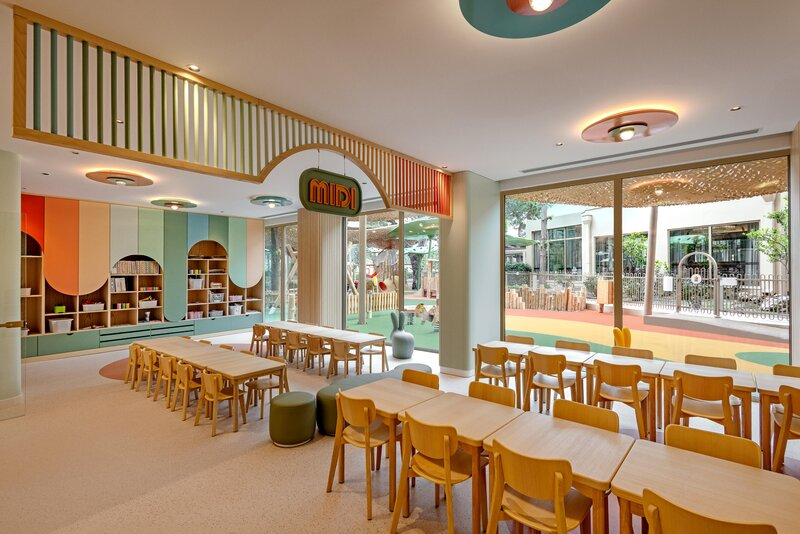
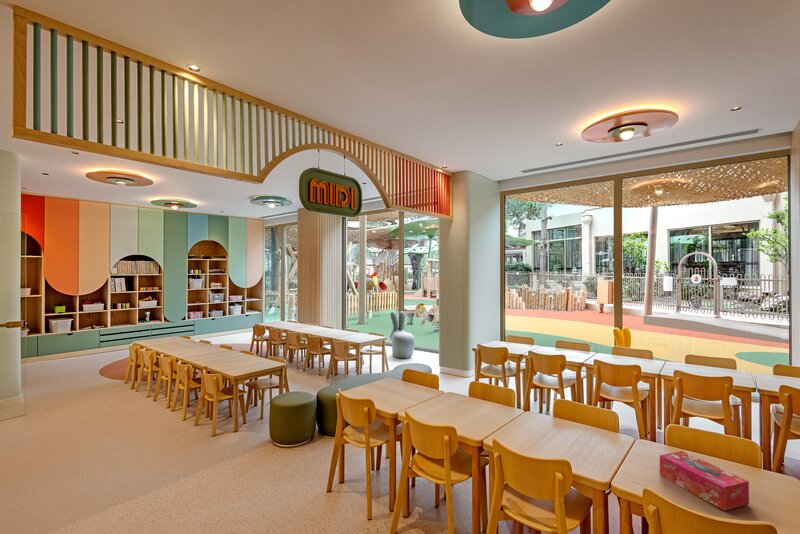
+ tissue box (701, 478)
